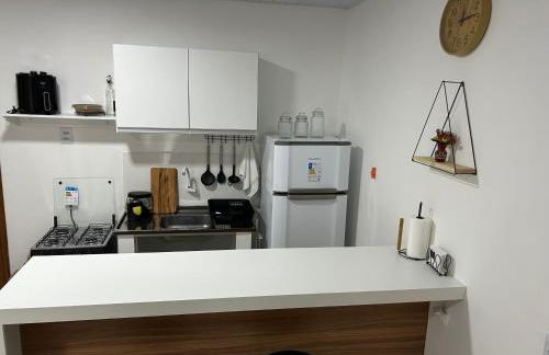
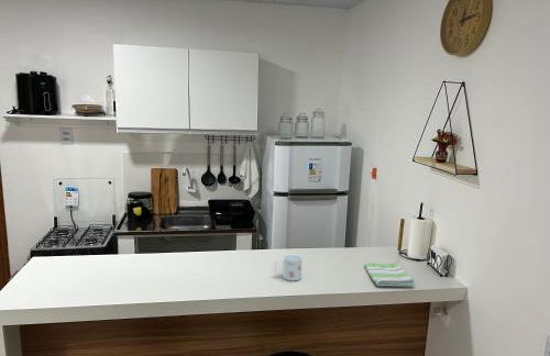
+ dish towel (387, 272)
+ mug (287, 267)
